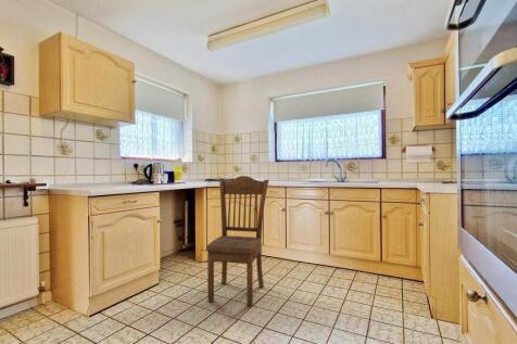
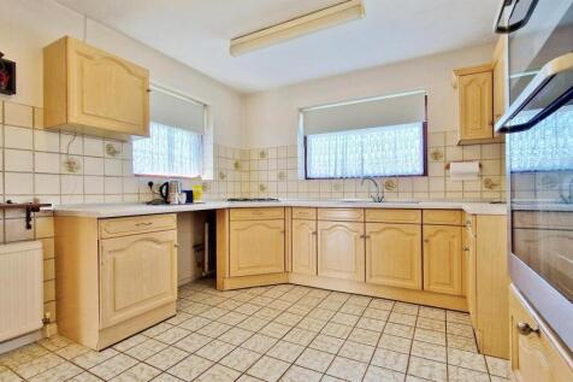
- dining chair (237, 237)
